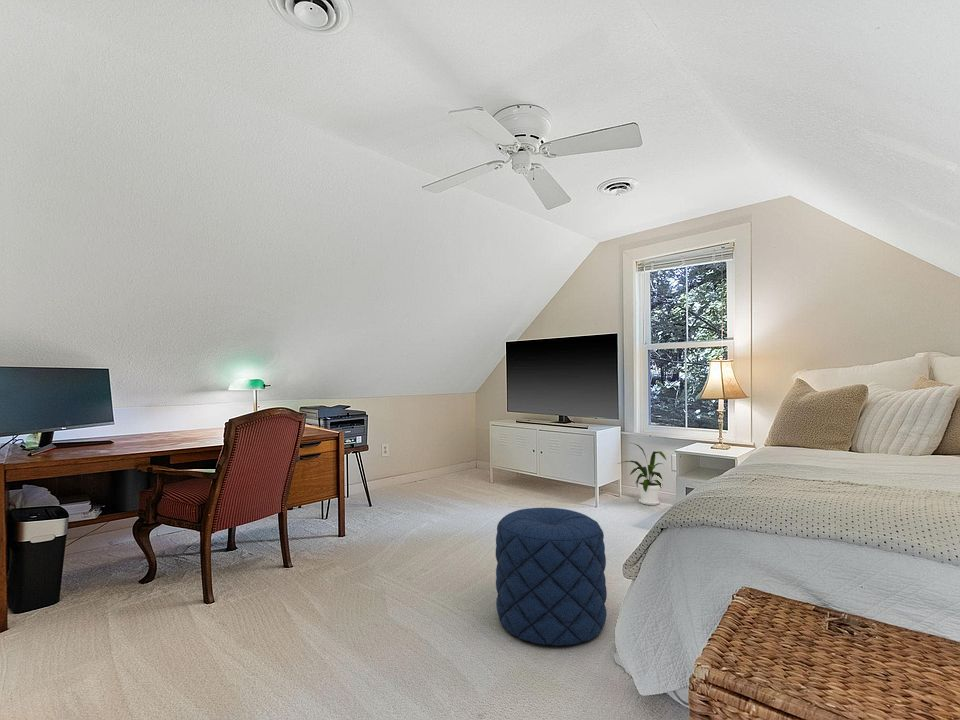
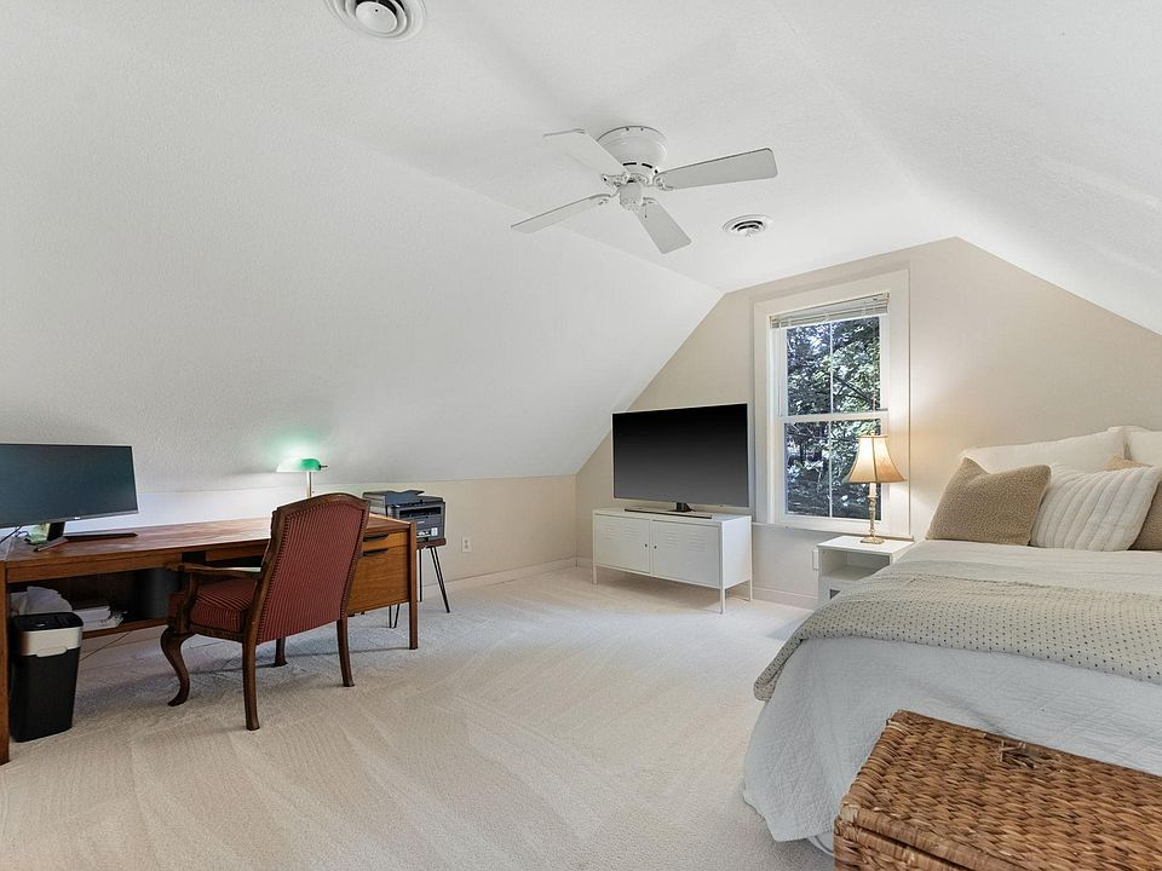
- house plant (646, 473)
- pouf (549, 567)
